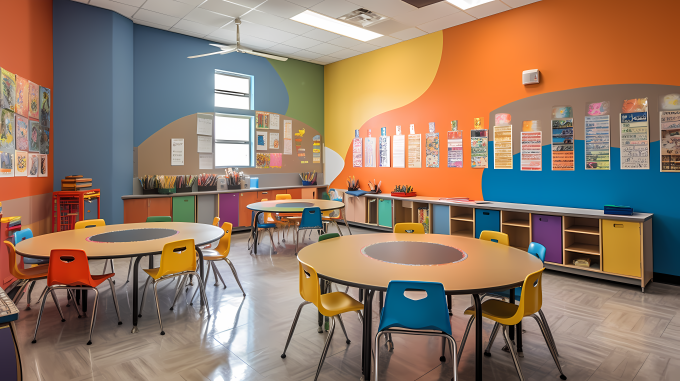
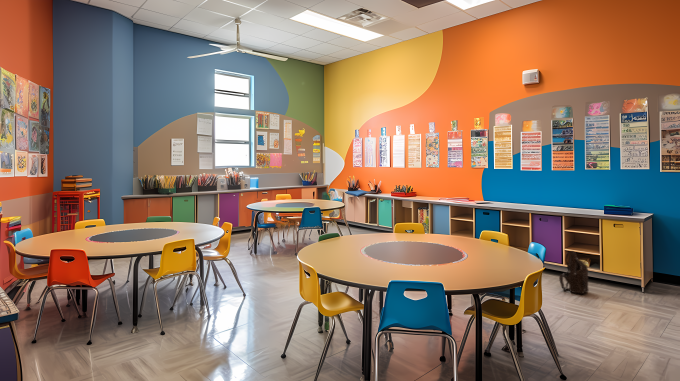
+ shoulder bag (574, 272)
